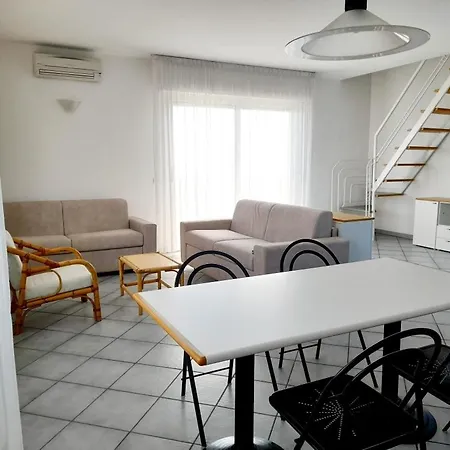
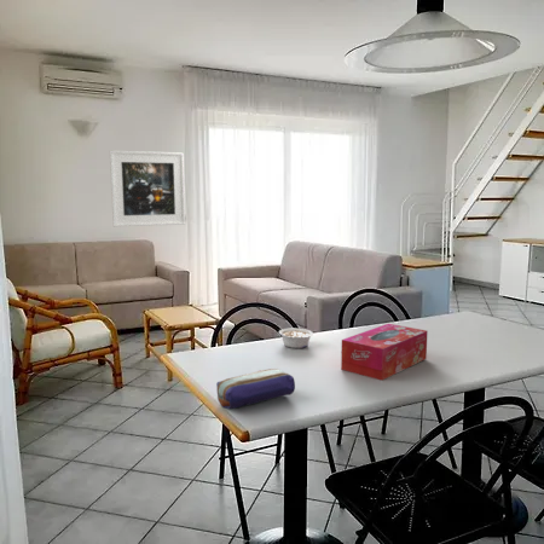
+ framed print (149, 189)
+ legume (296, 337)
+ tissue box (384, 349)
+ pencil case (256, 387)
